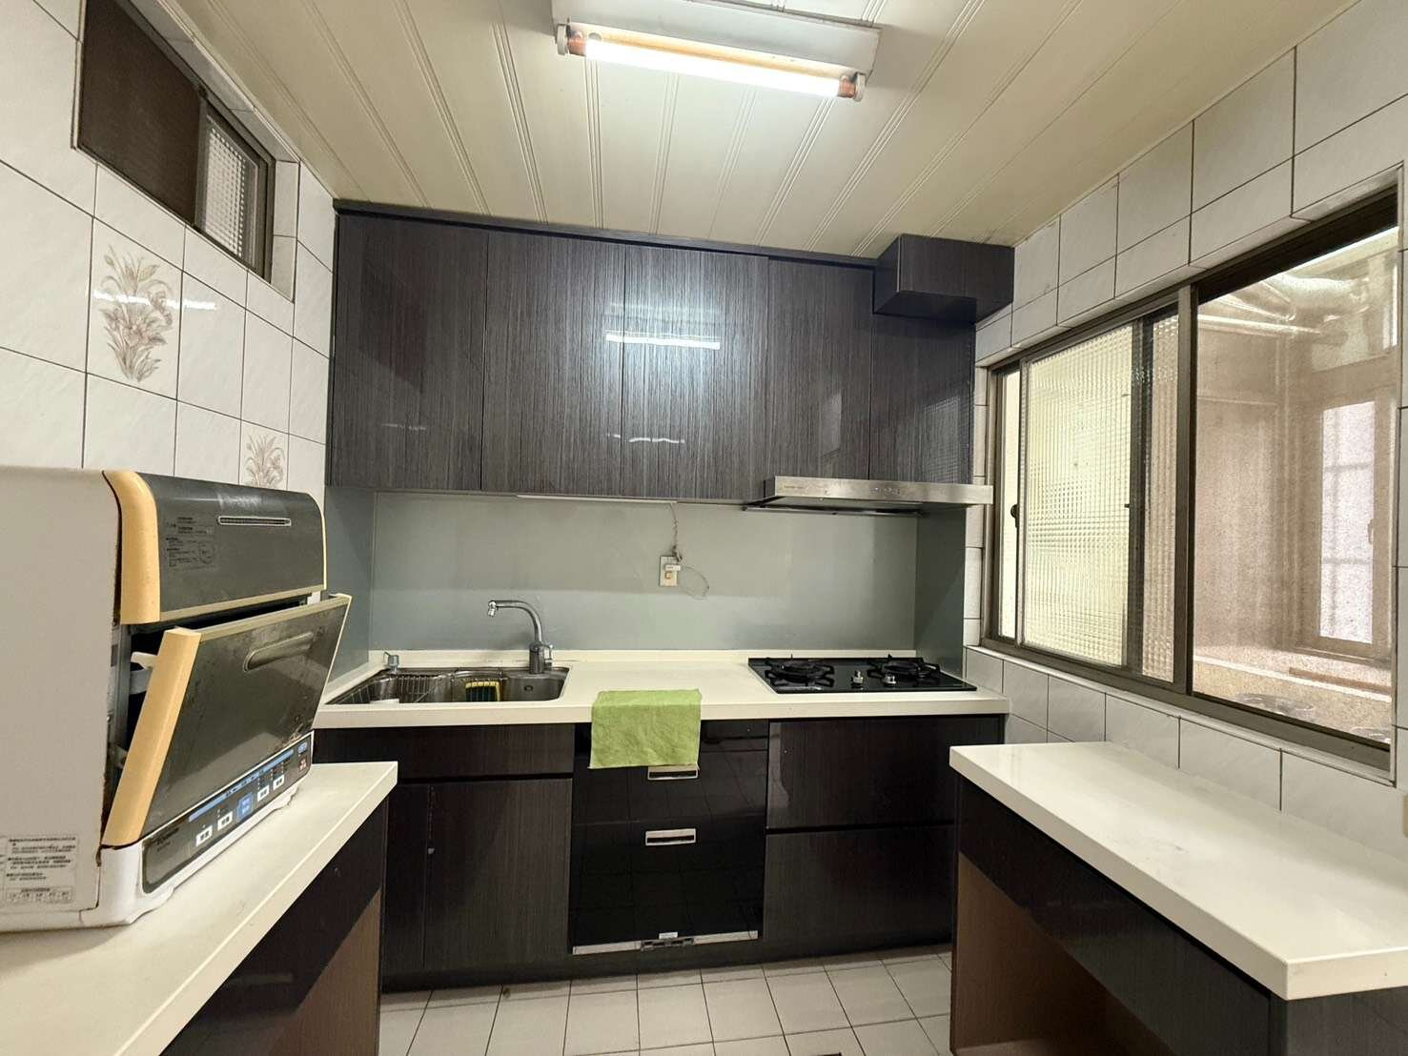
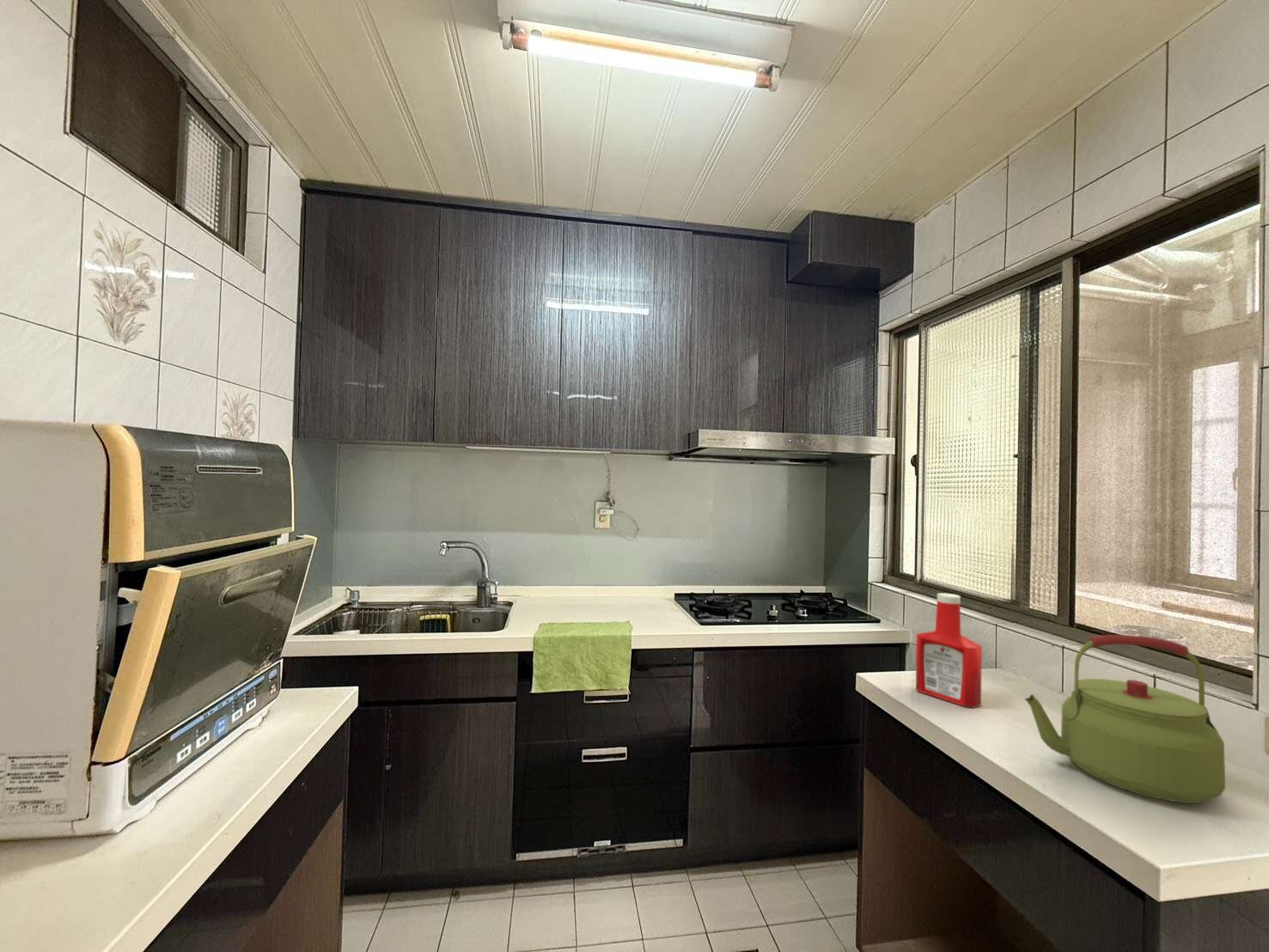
+ soap bottle (948, 645)
+ kettle (1114, 702)
